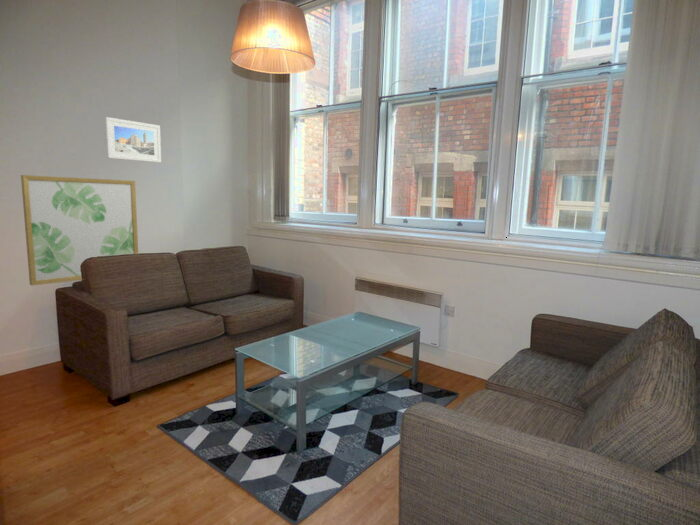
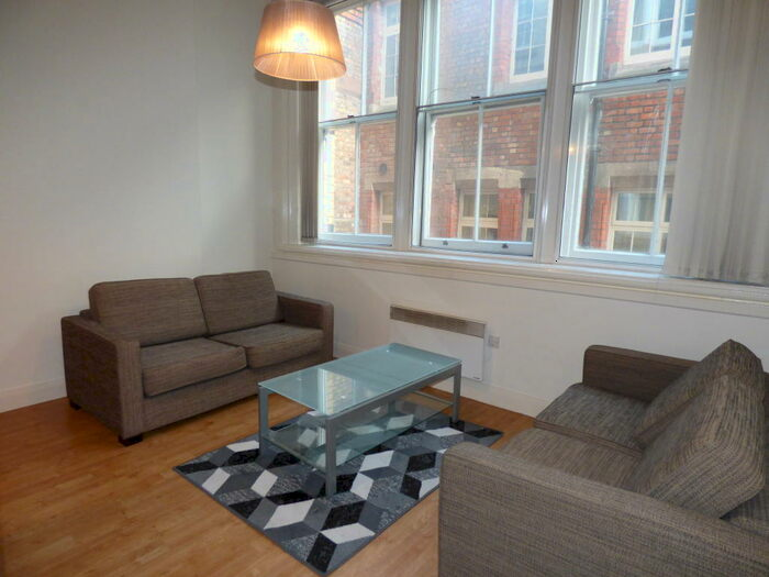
- wall art (86, 229)
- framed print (134, 141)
